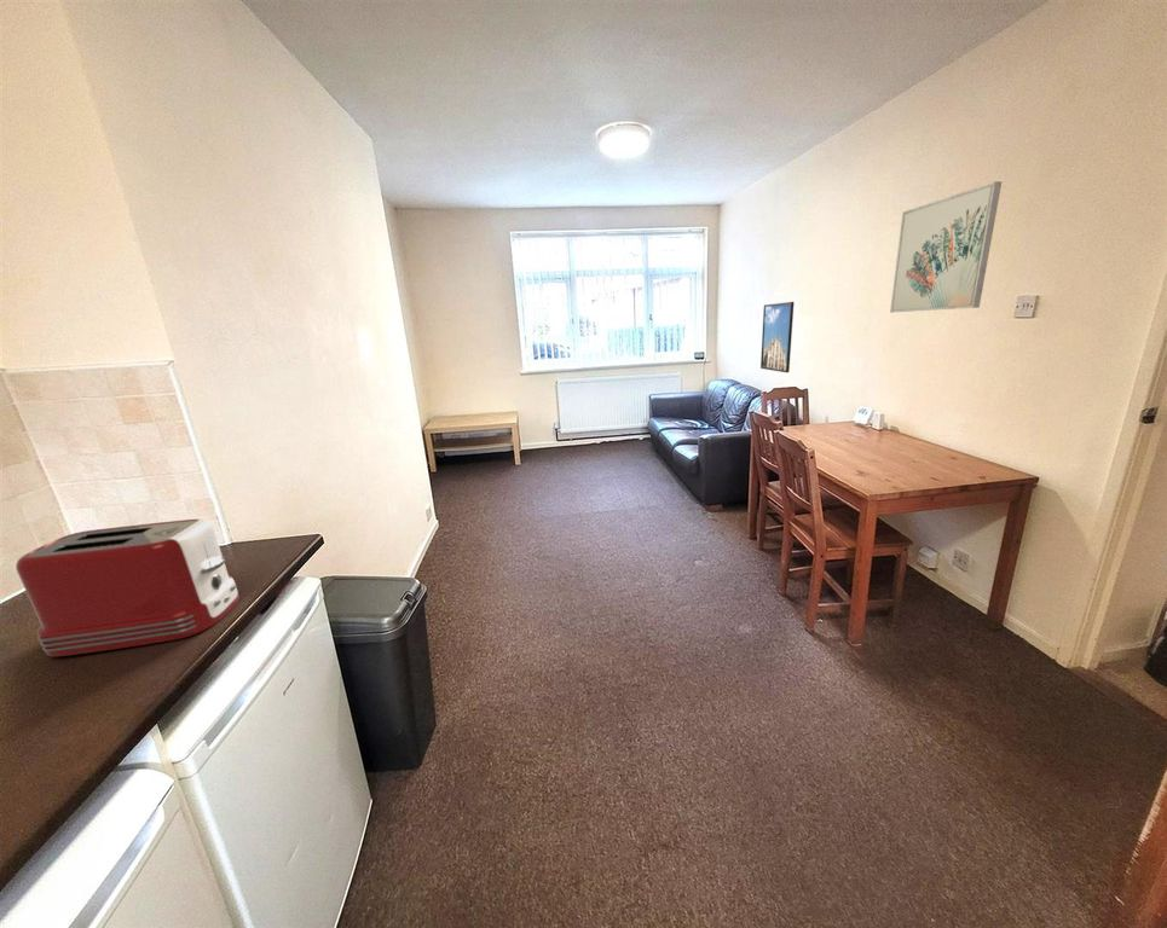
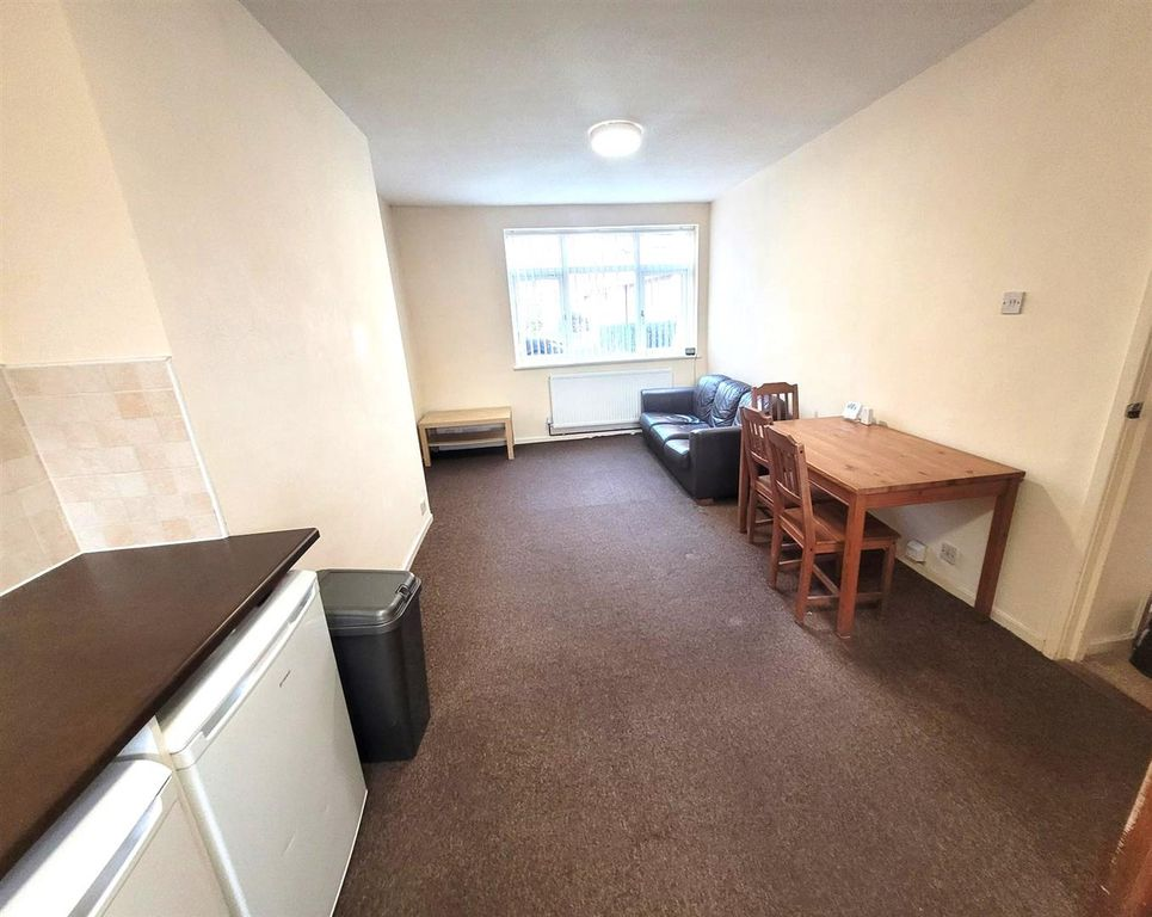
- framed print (775, 337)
- toaster (134, 580)
- wall art (937, 256)
